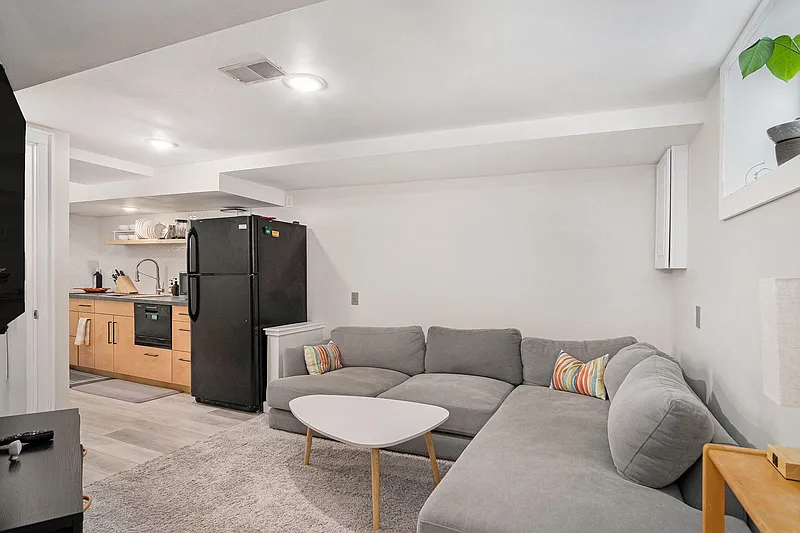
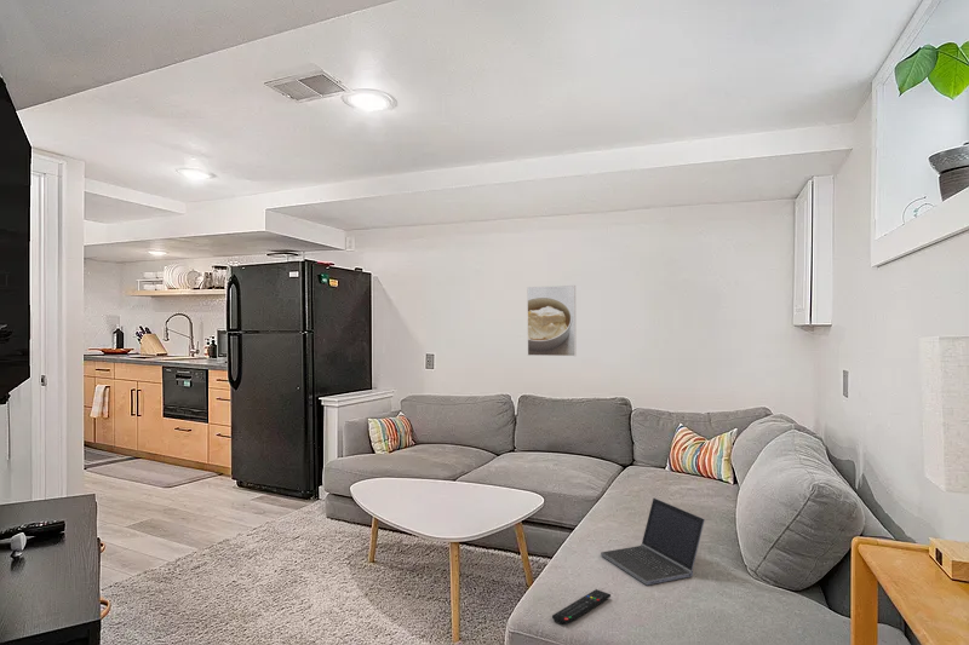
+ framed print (551, 321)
+ remote control (581, 606)
+ laptop computer (650, 537)
